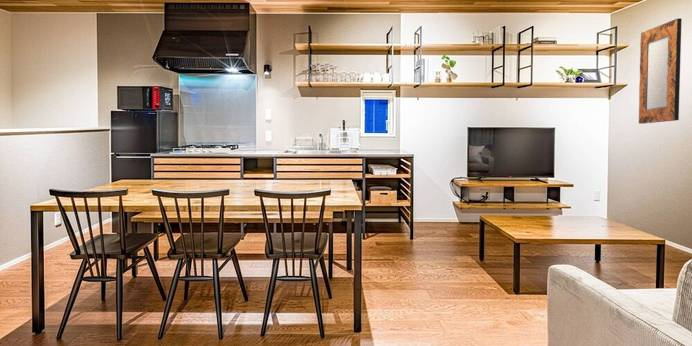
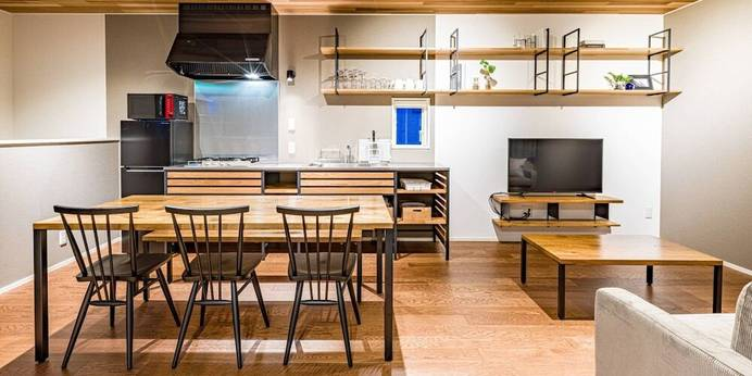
- home mirror (658, 74)
